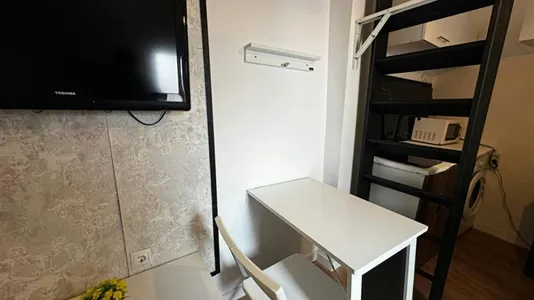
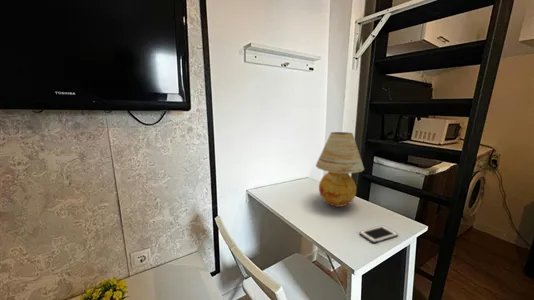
+ cell phone (378, 233)
+ table lamp (339, 169)
